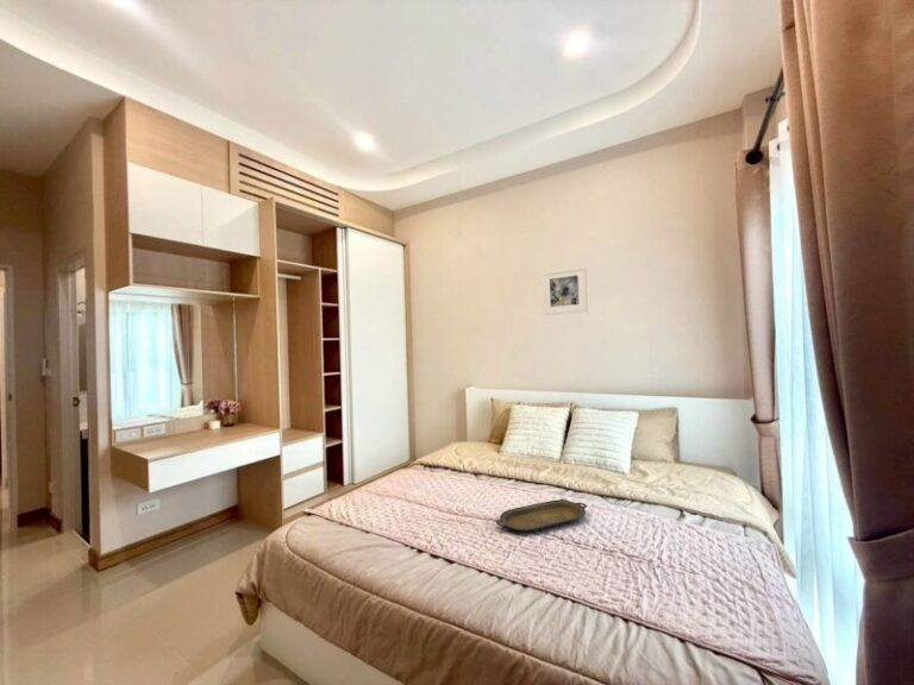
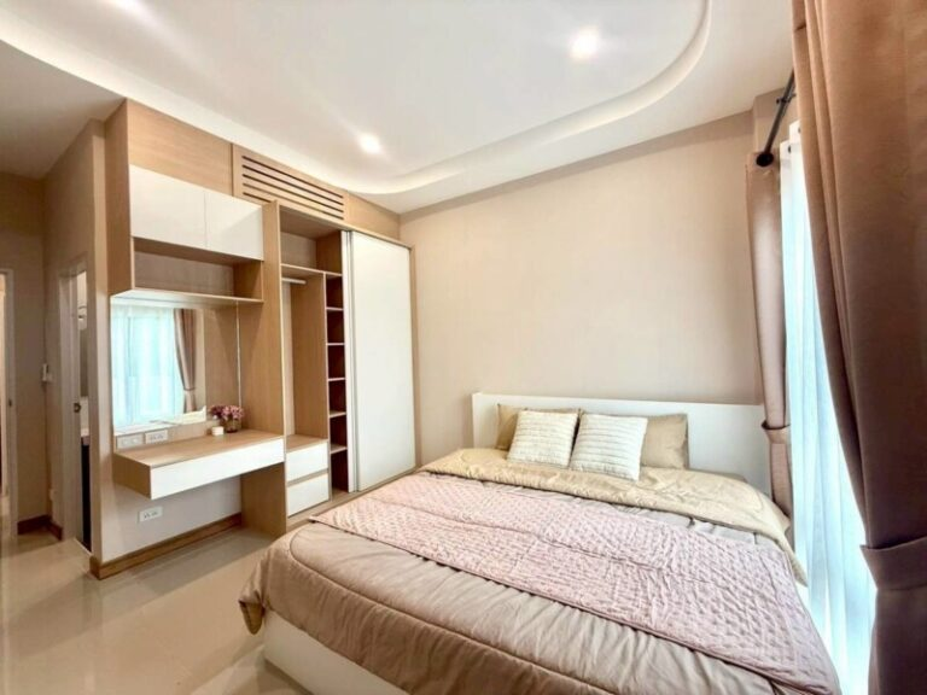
- serving tray (543, 516)
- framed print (564, 291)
